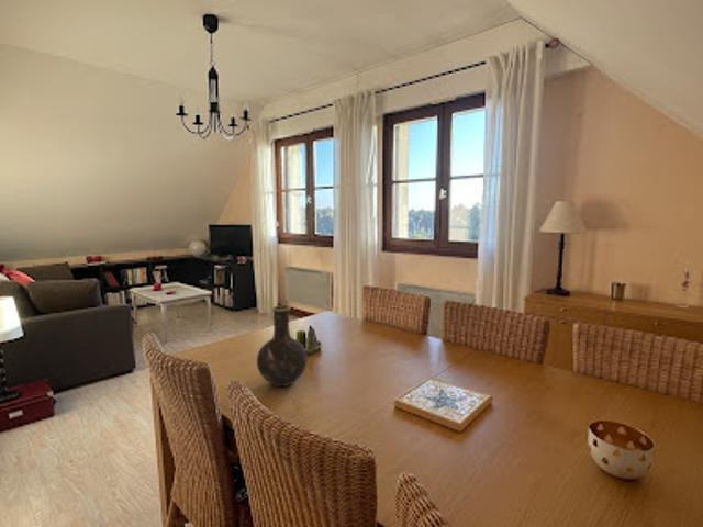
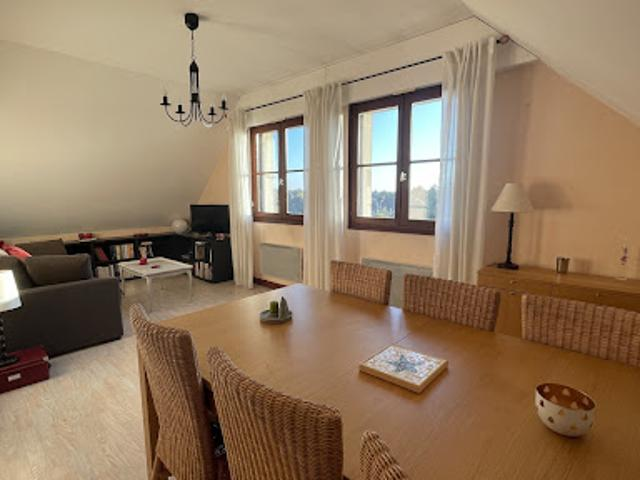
- vase (281, 345)
